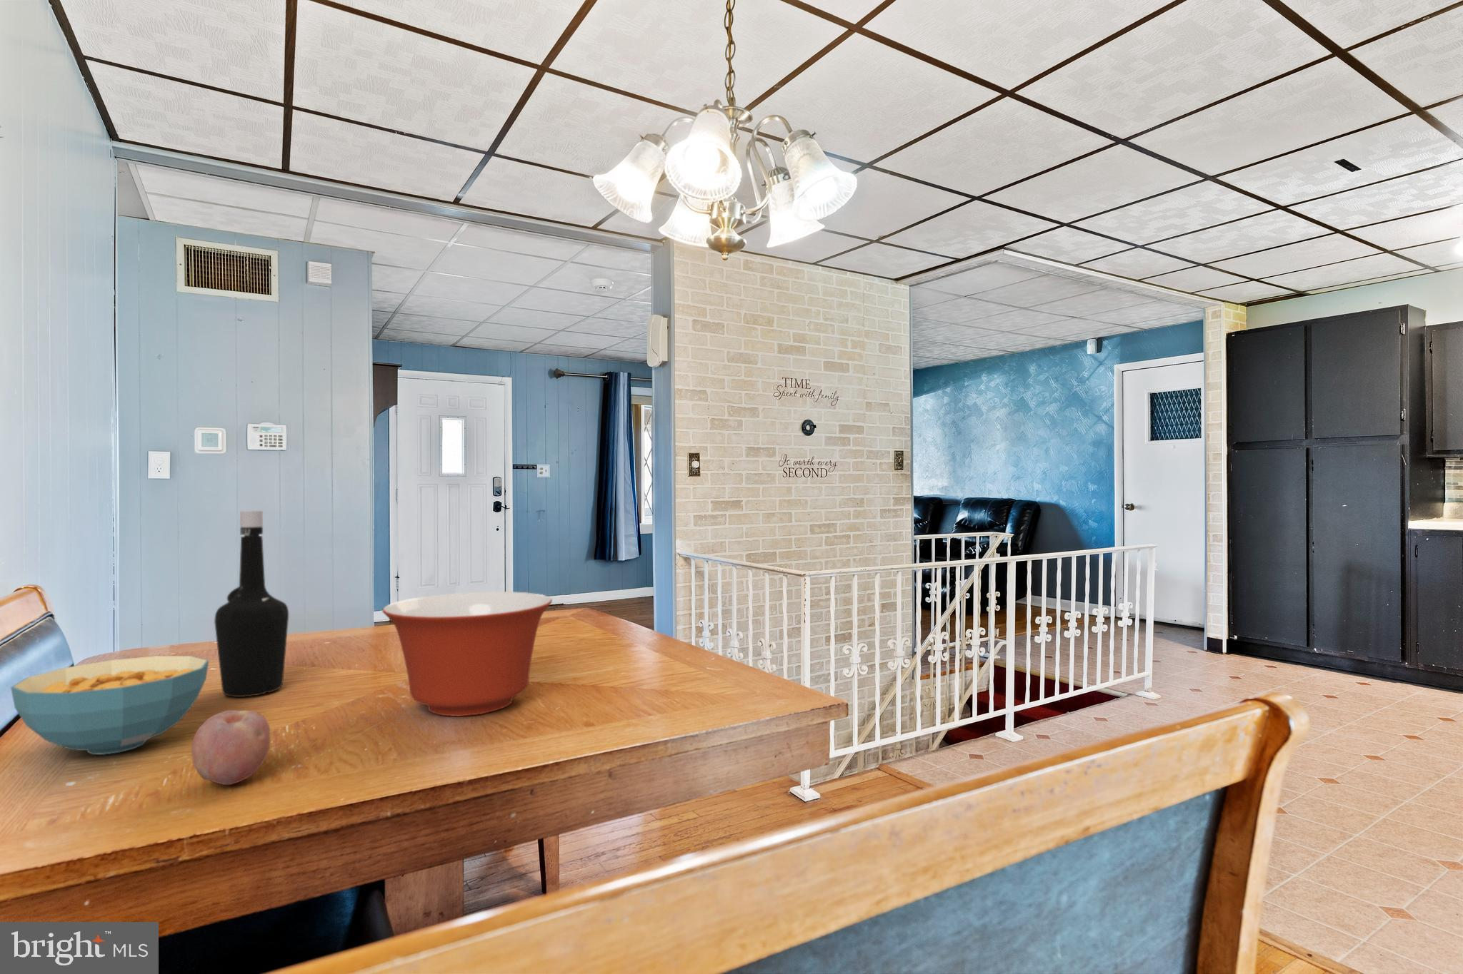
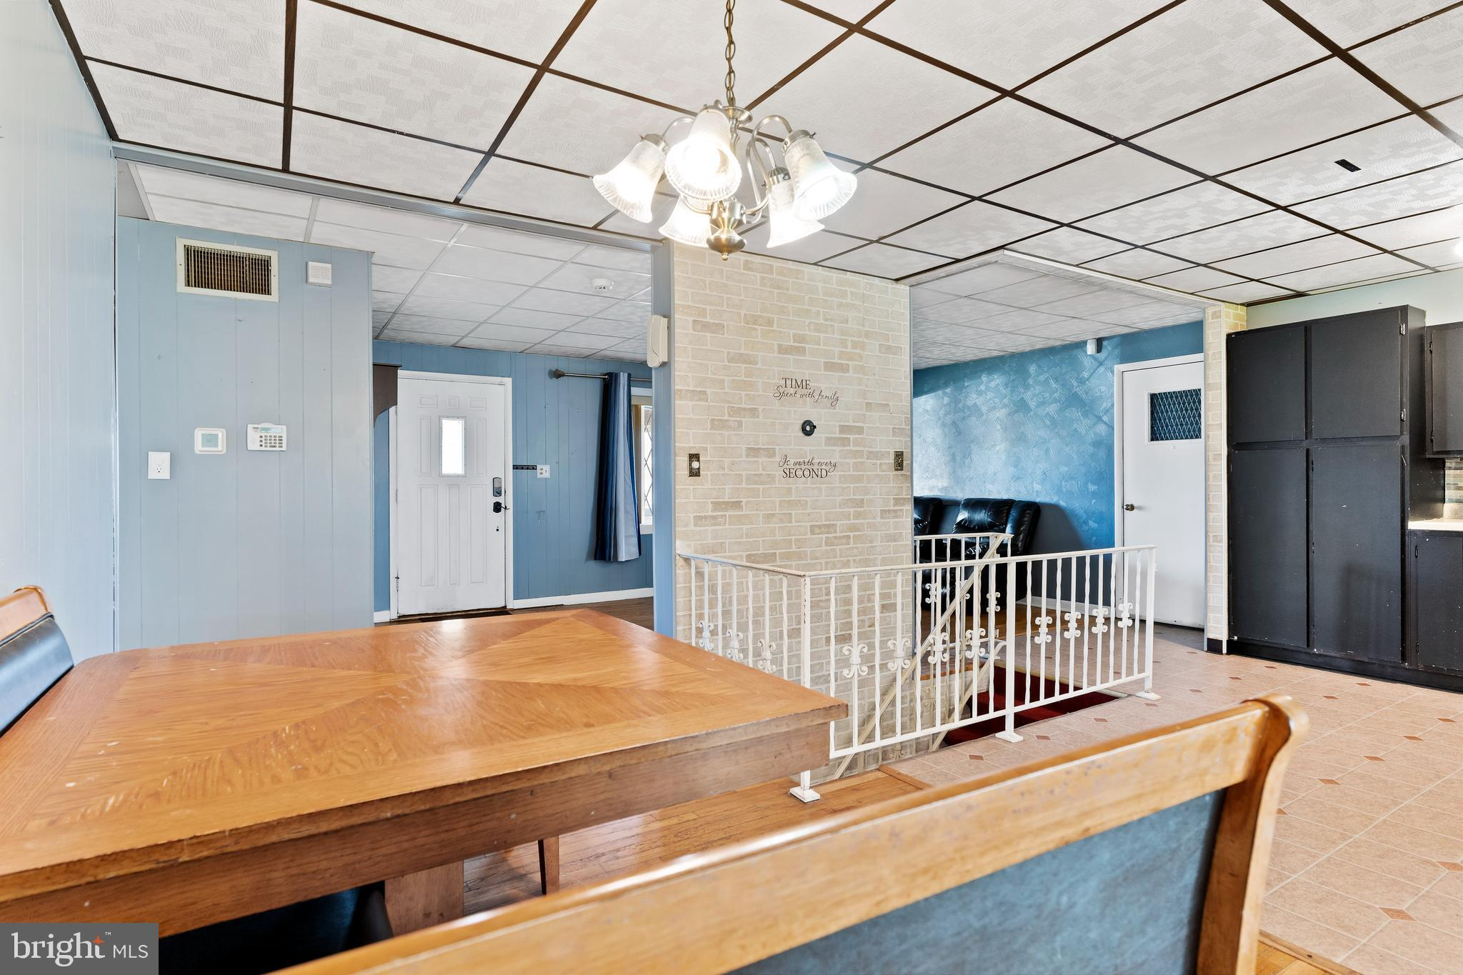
- bottle (252, 601)
- cereal bowl (116, 709)
- mixing bowl (470, 653)
- fruit (232, 747)
